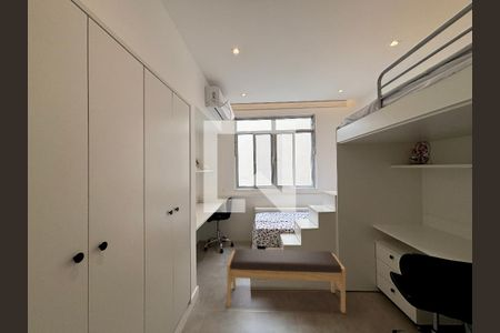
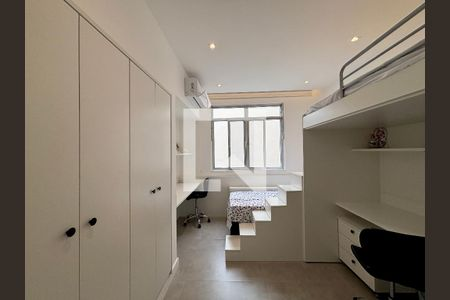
- bench (283, 276)
